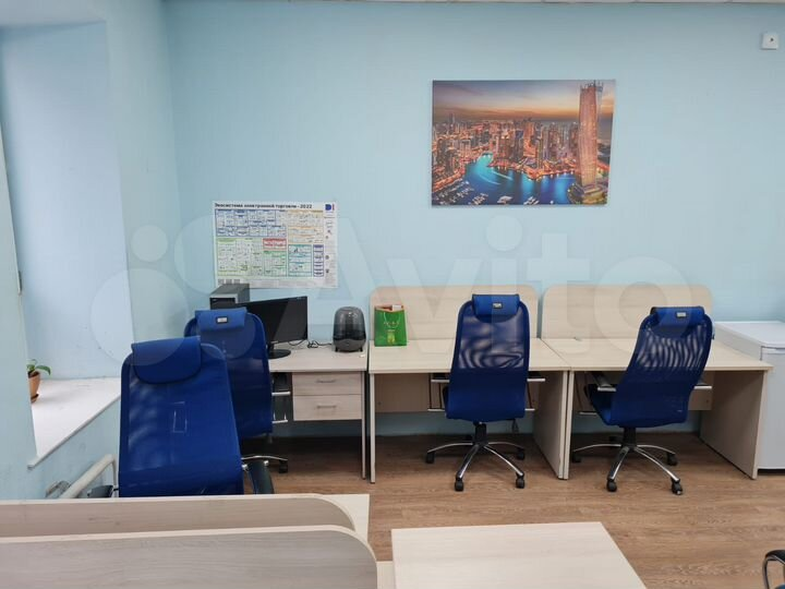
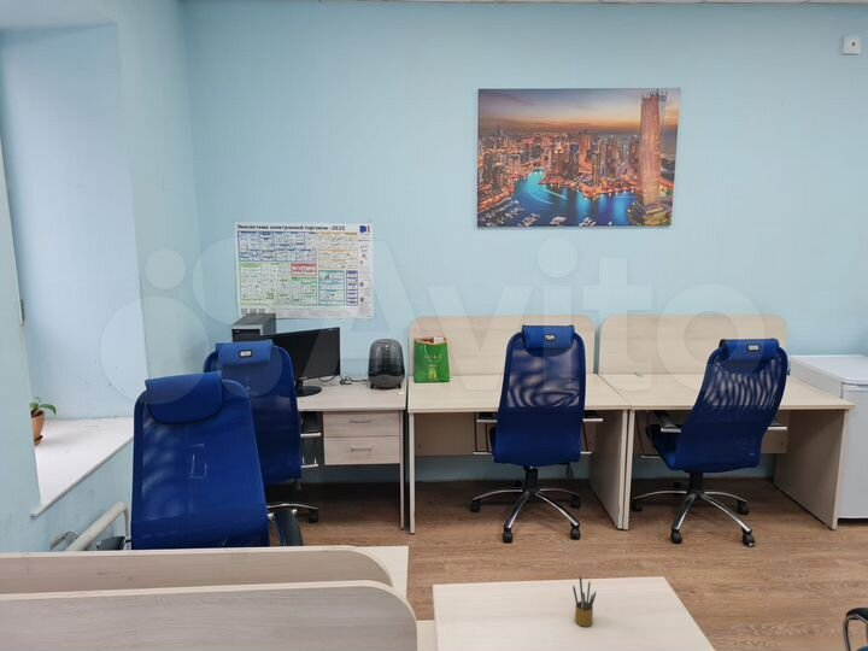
+ pencil box (583, 600)
